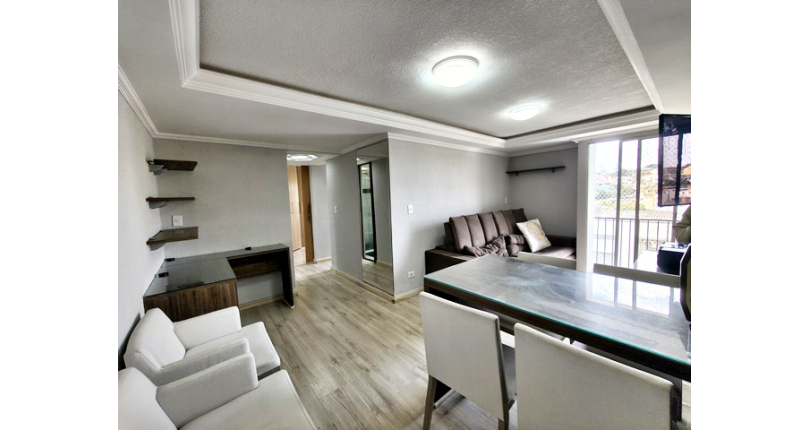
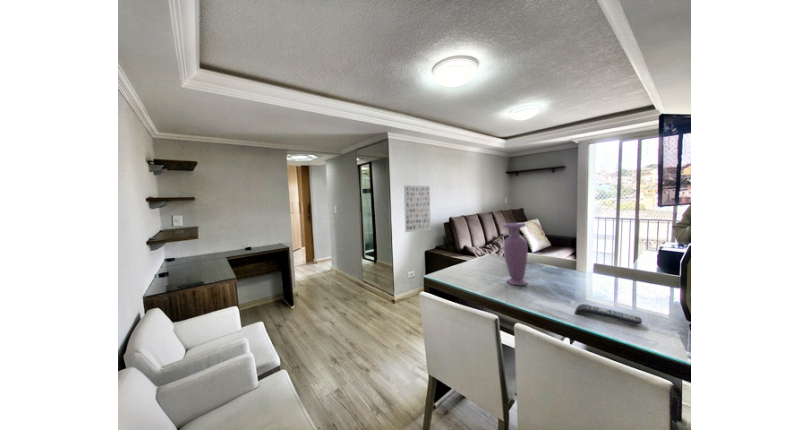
+ vase (515, 253)
+ remote control (606, 314)
+ wall art (417, 208)
